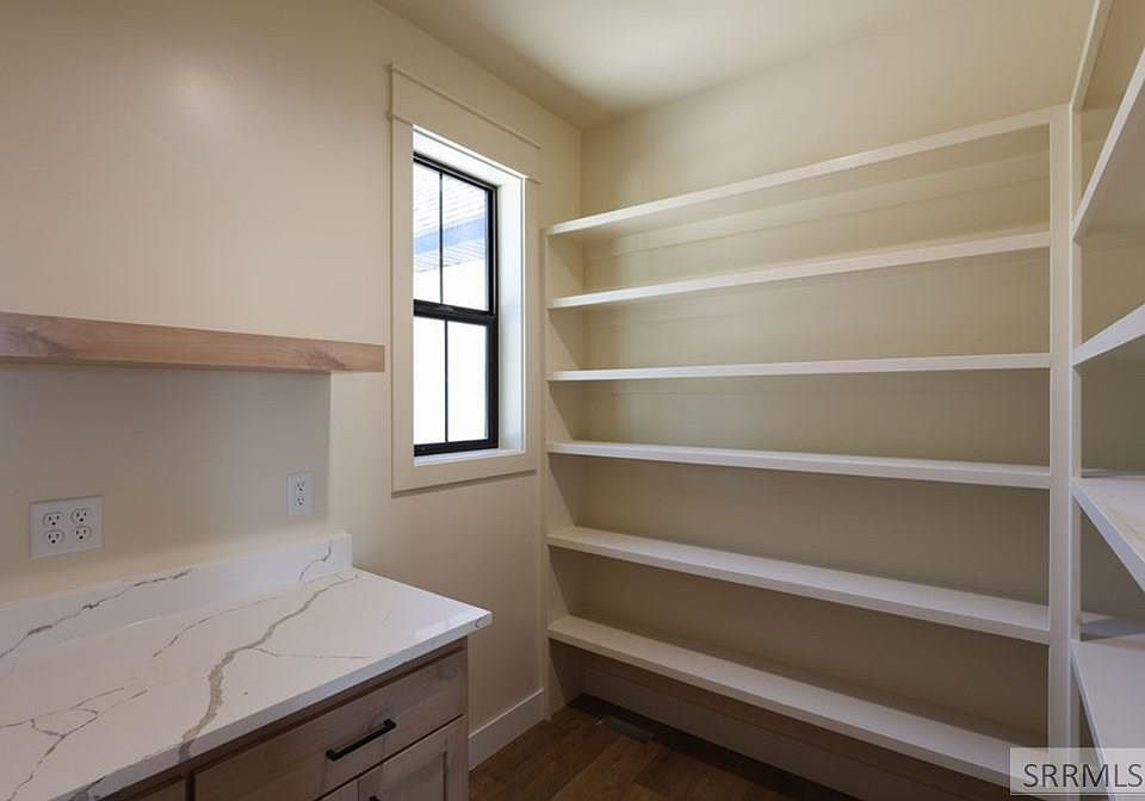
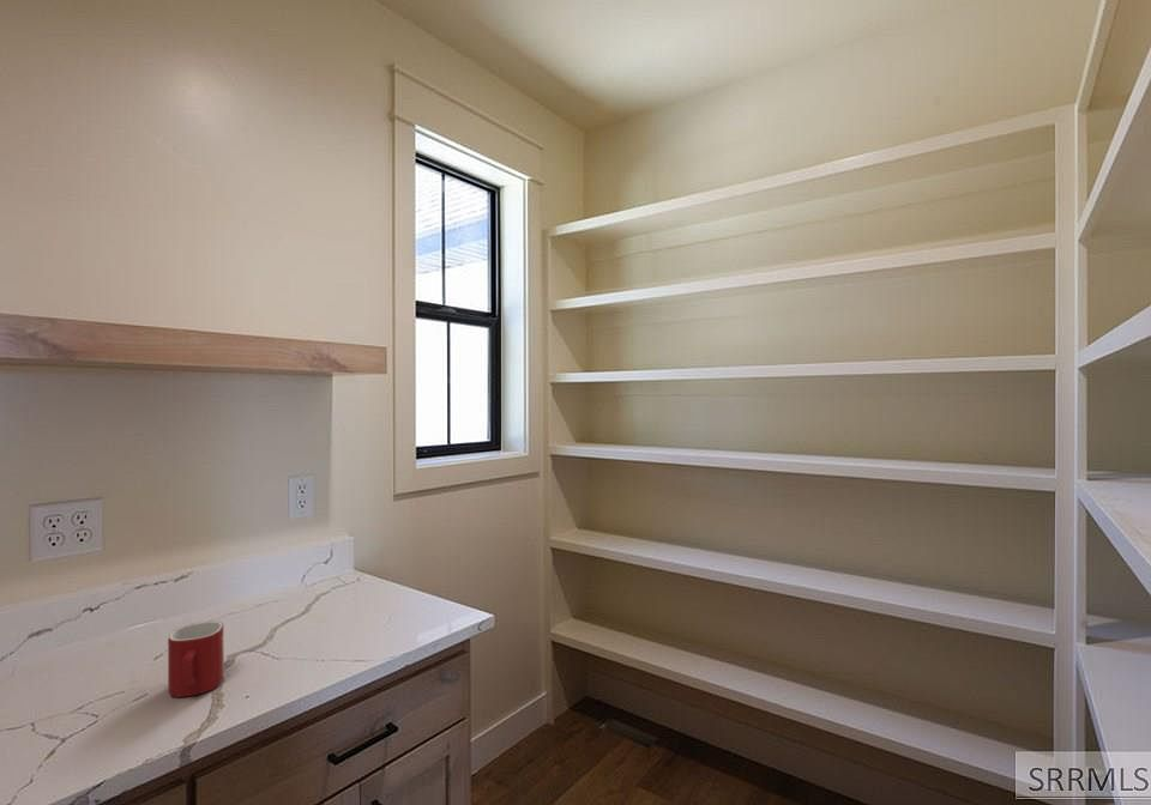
+ mug (194, 661)
